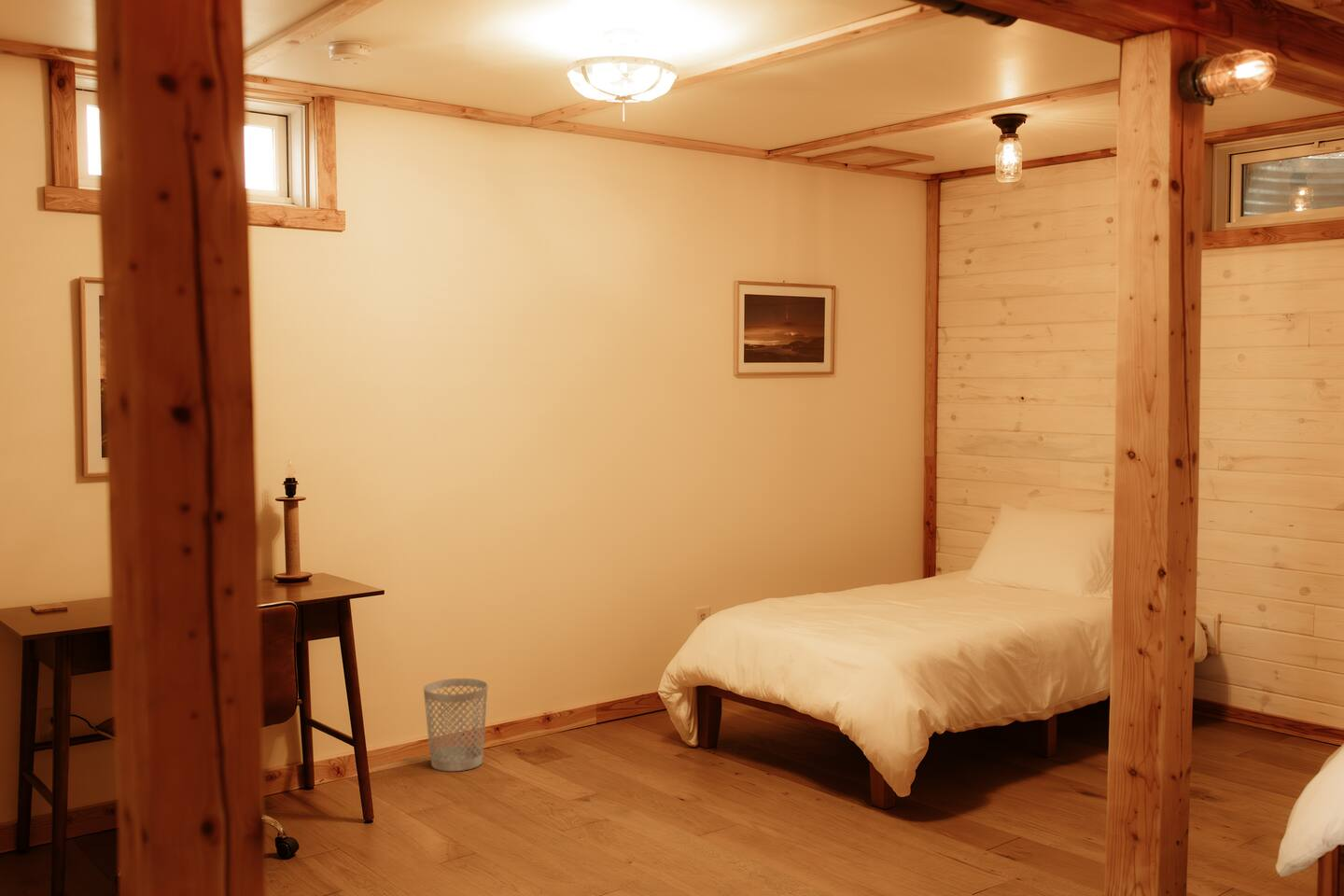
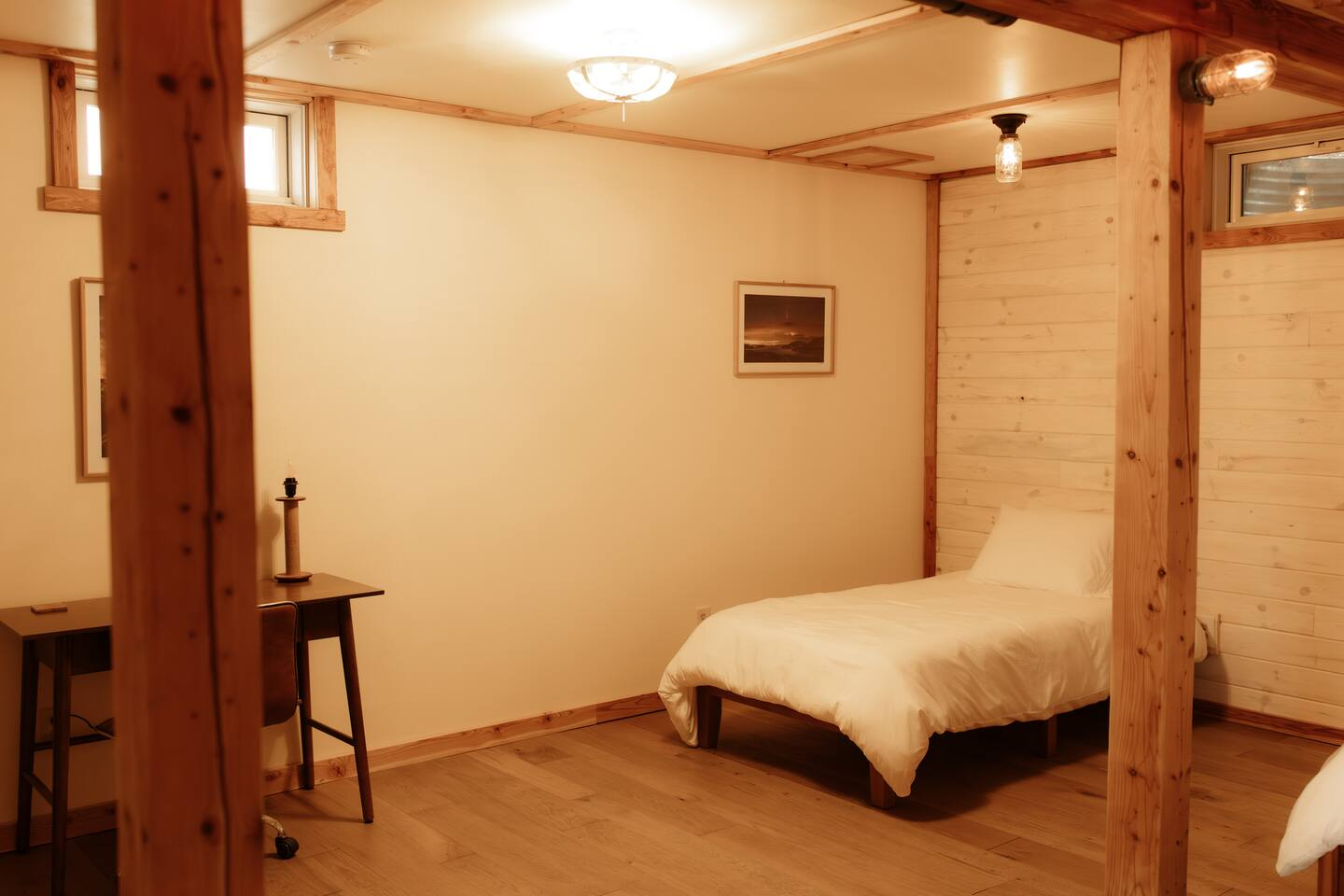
- wastebasket (455, 724)
